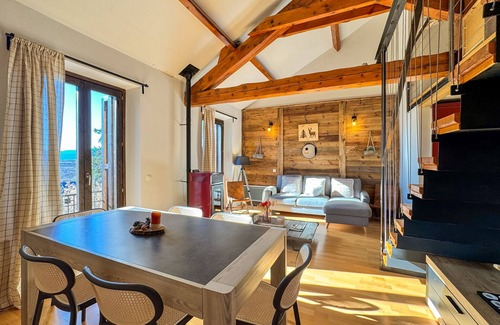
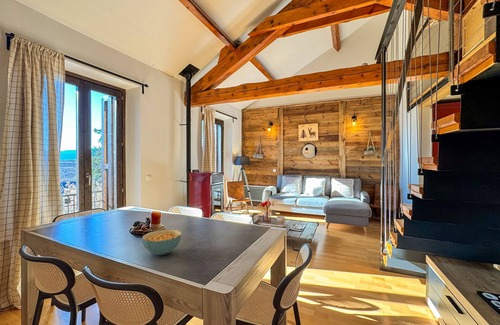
+ cereal bowl (162, 243)
